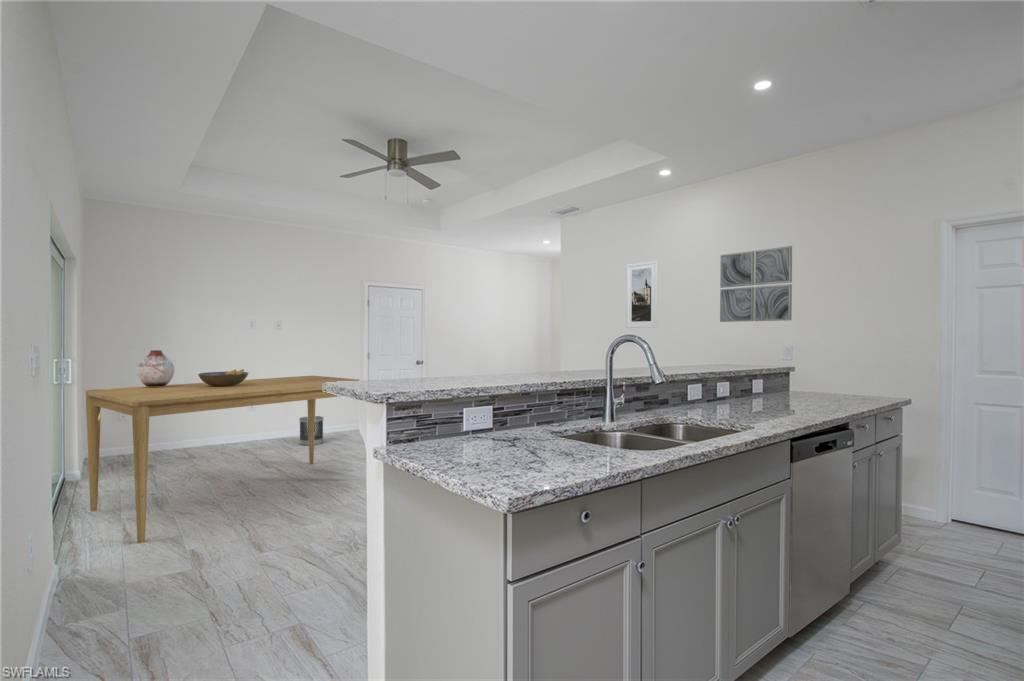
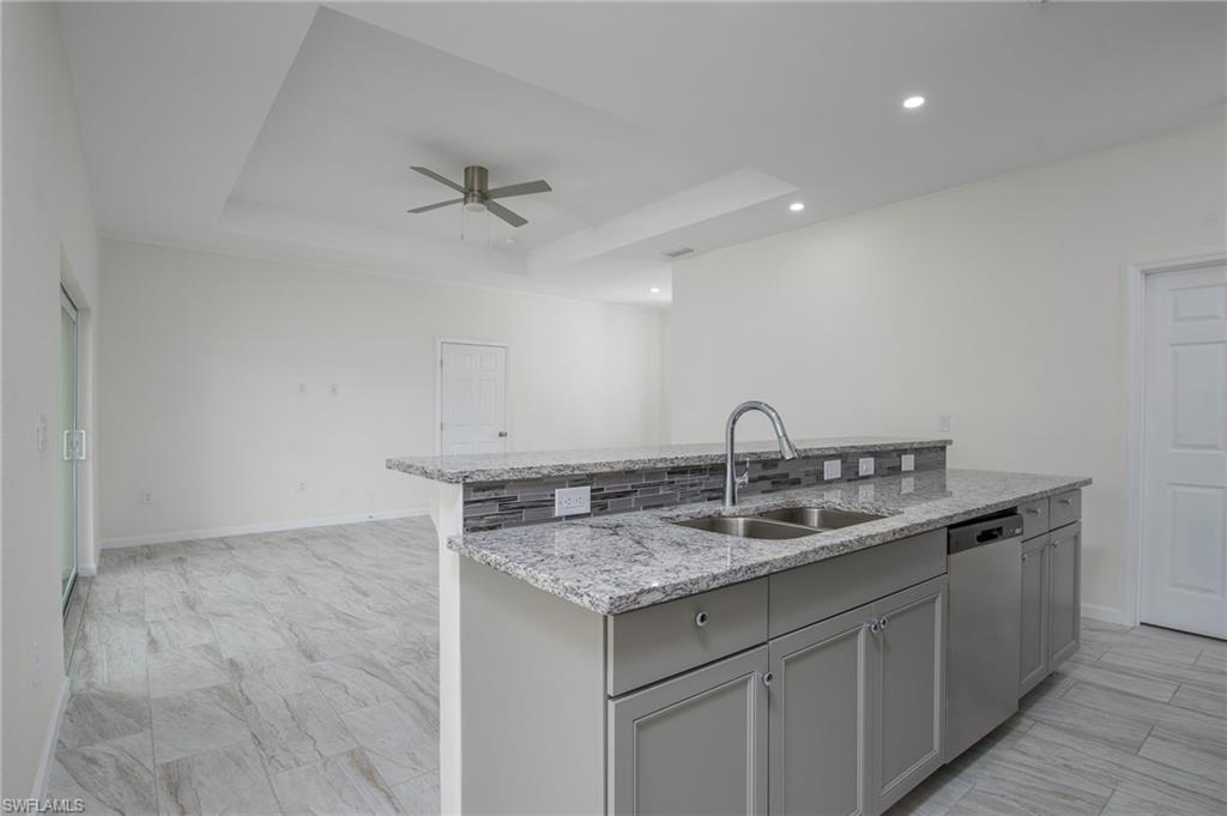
- wastebasket (314, 432)
- dining table (244, 406)
- wall art (754, 287)
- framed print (641, 295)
- fruit bowl (223, 377)
- vase (156, 368)
